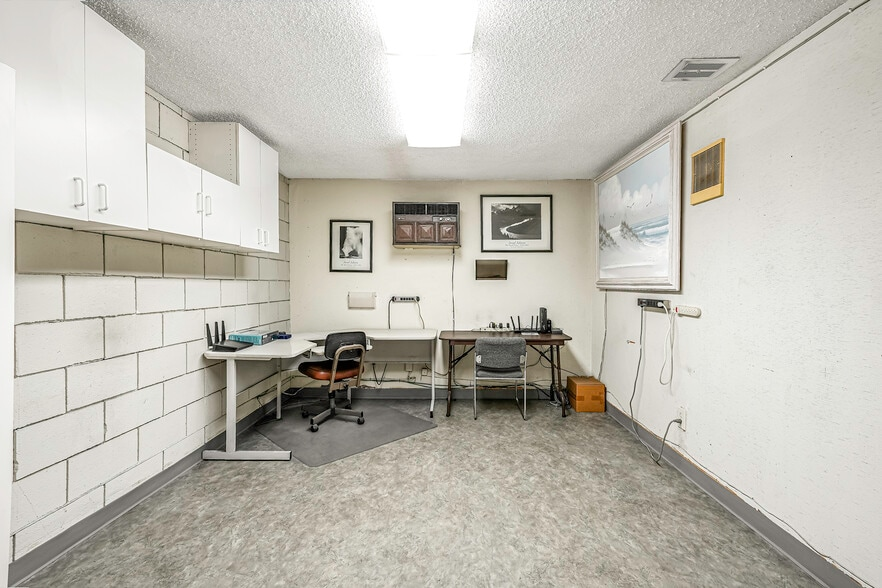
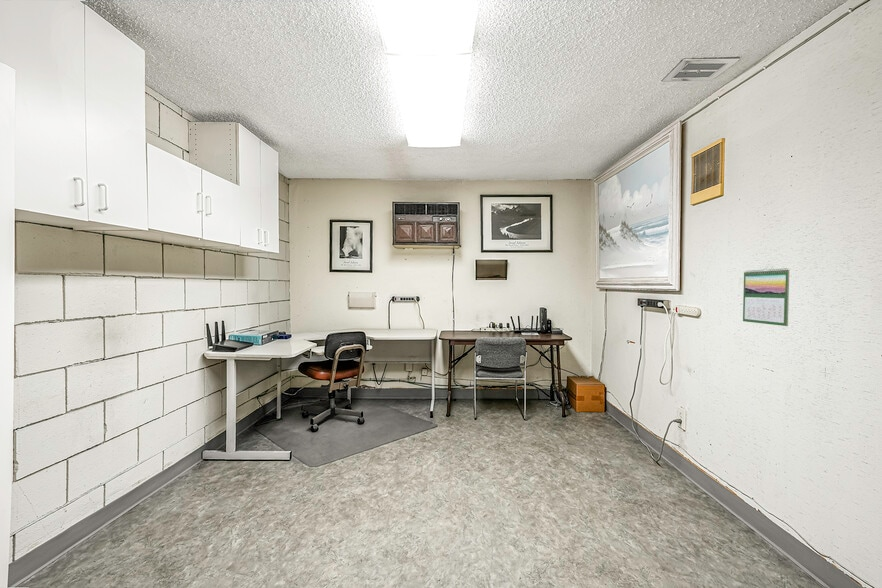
+ calendar (764, 296)
